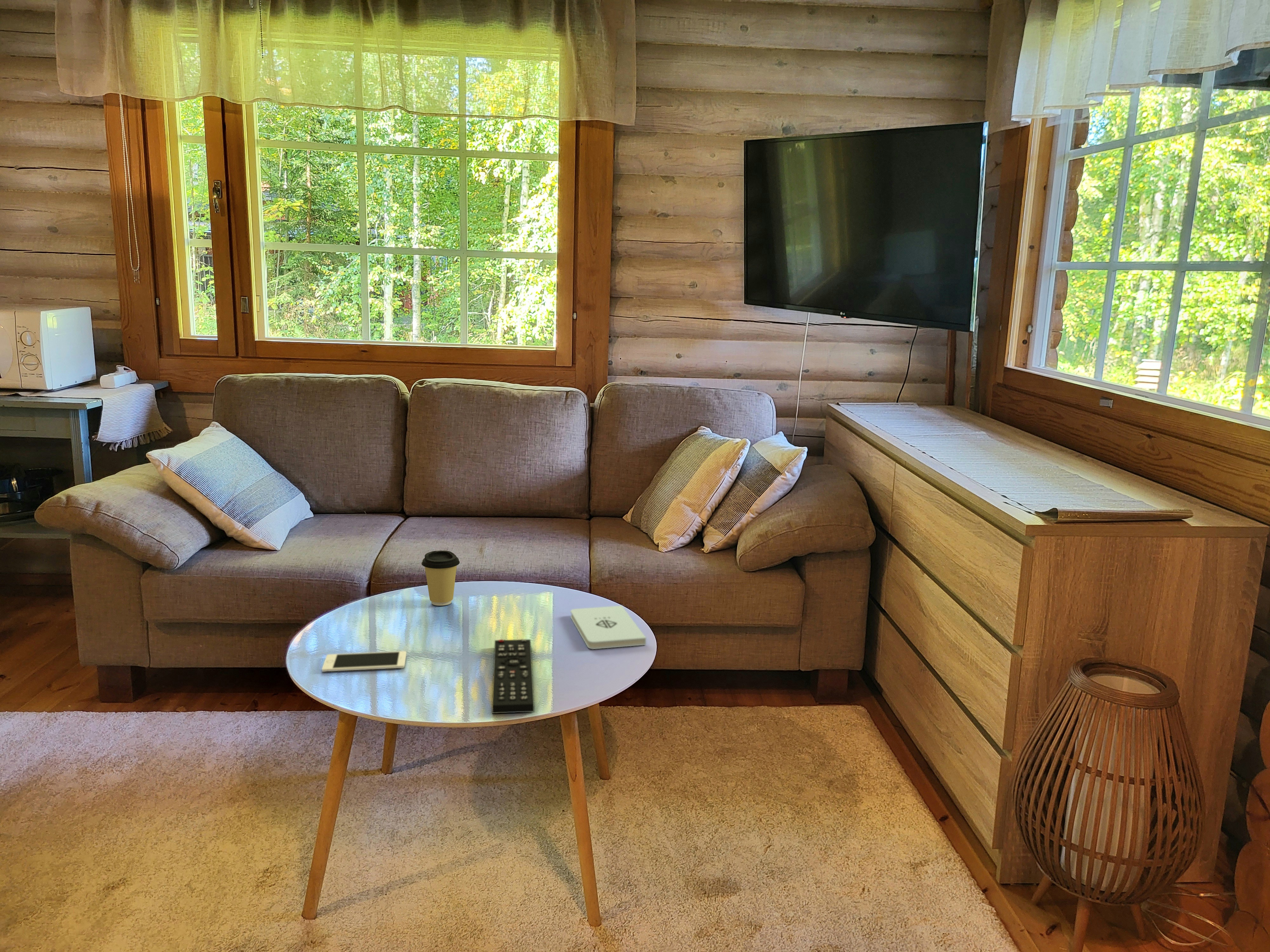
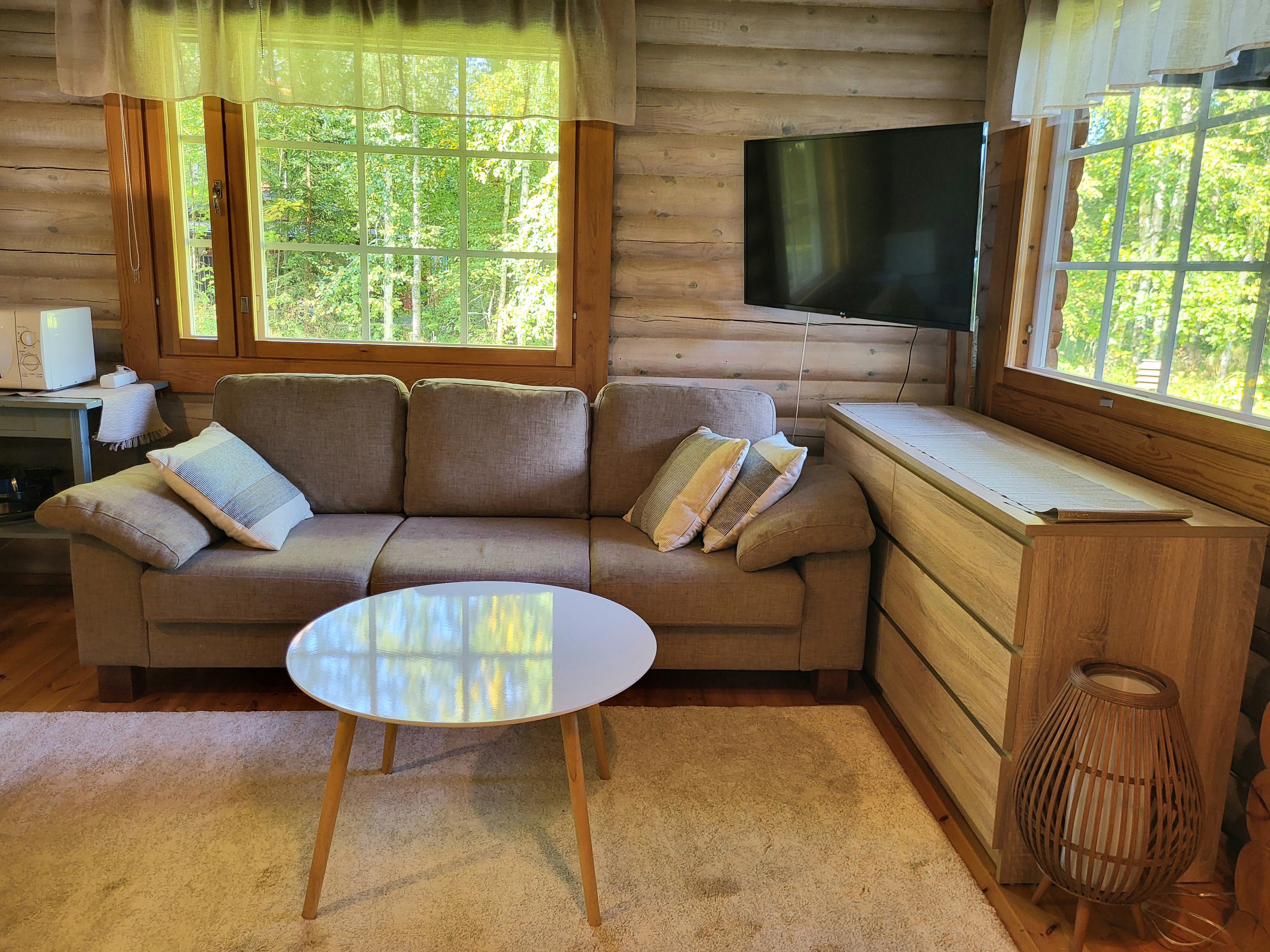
- coffee cup (441, 578)
- remote control (513, 672)
- cell phone (365, 661)
- notepad (606, 626)
